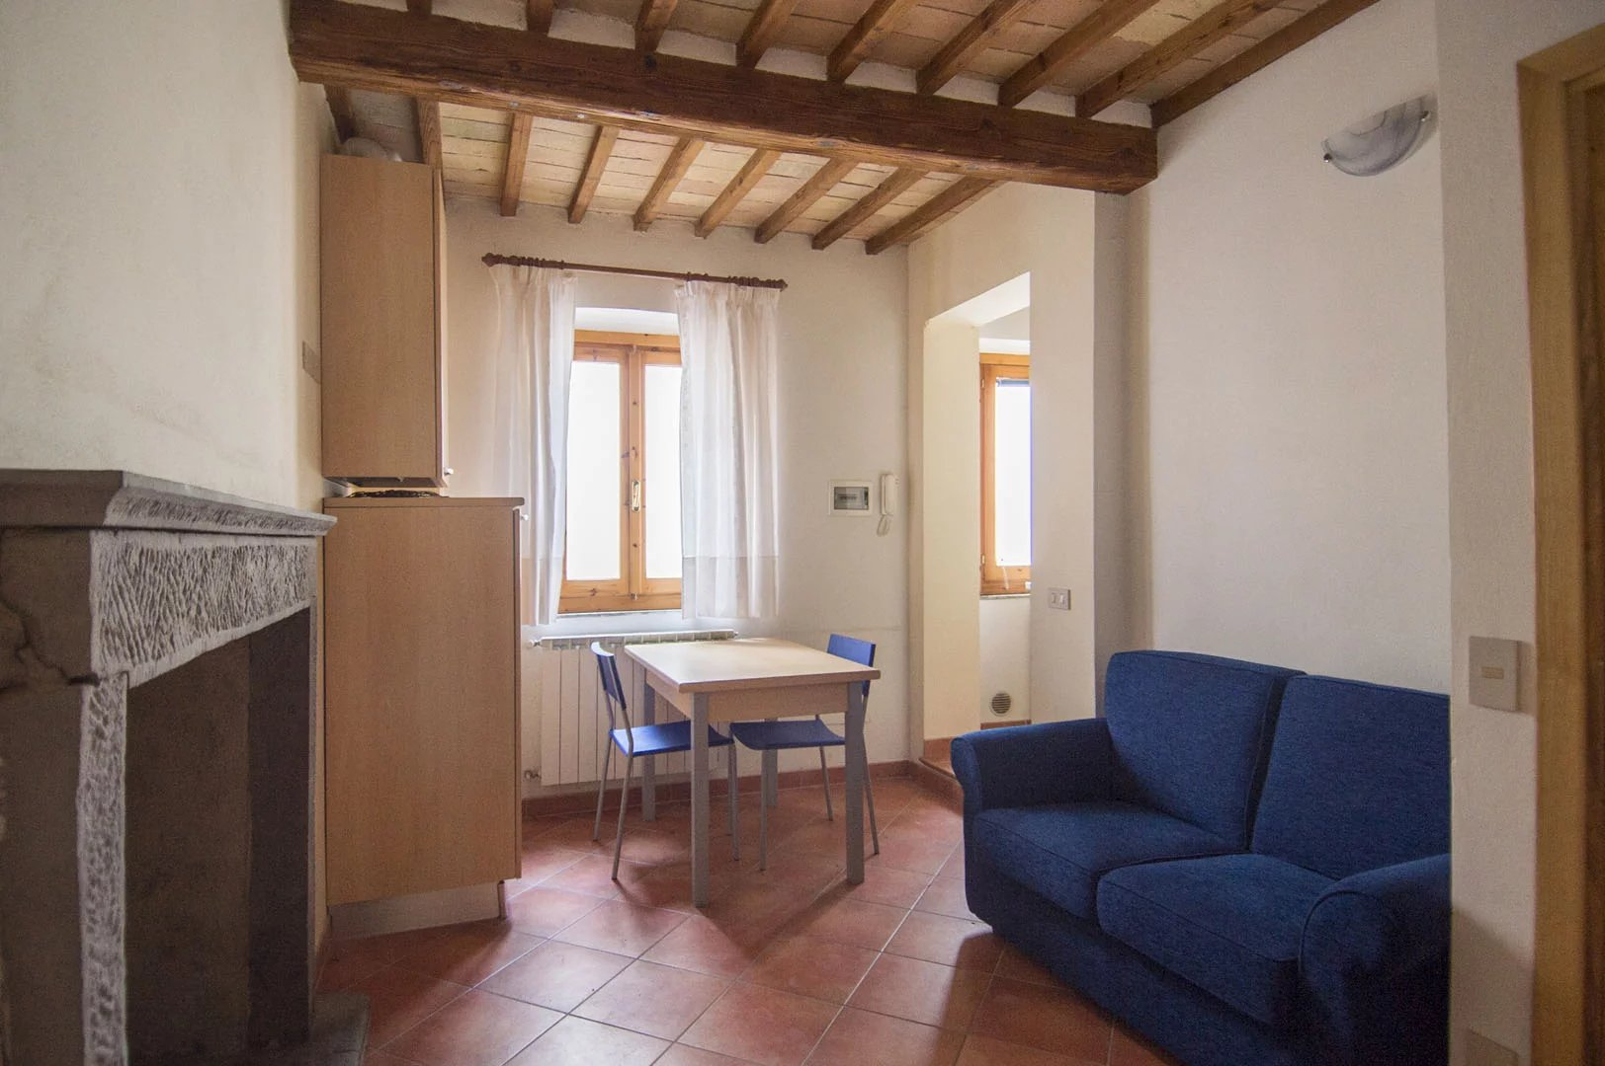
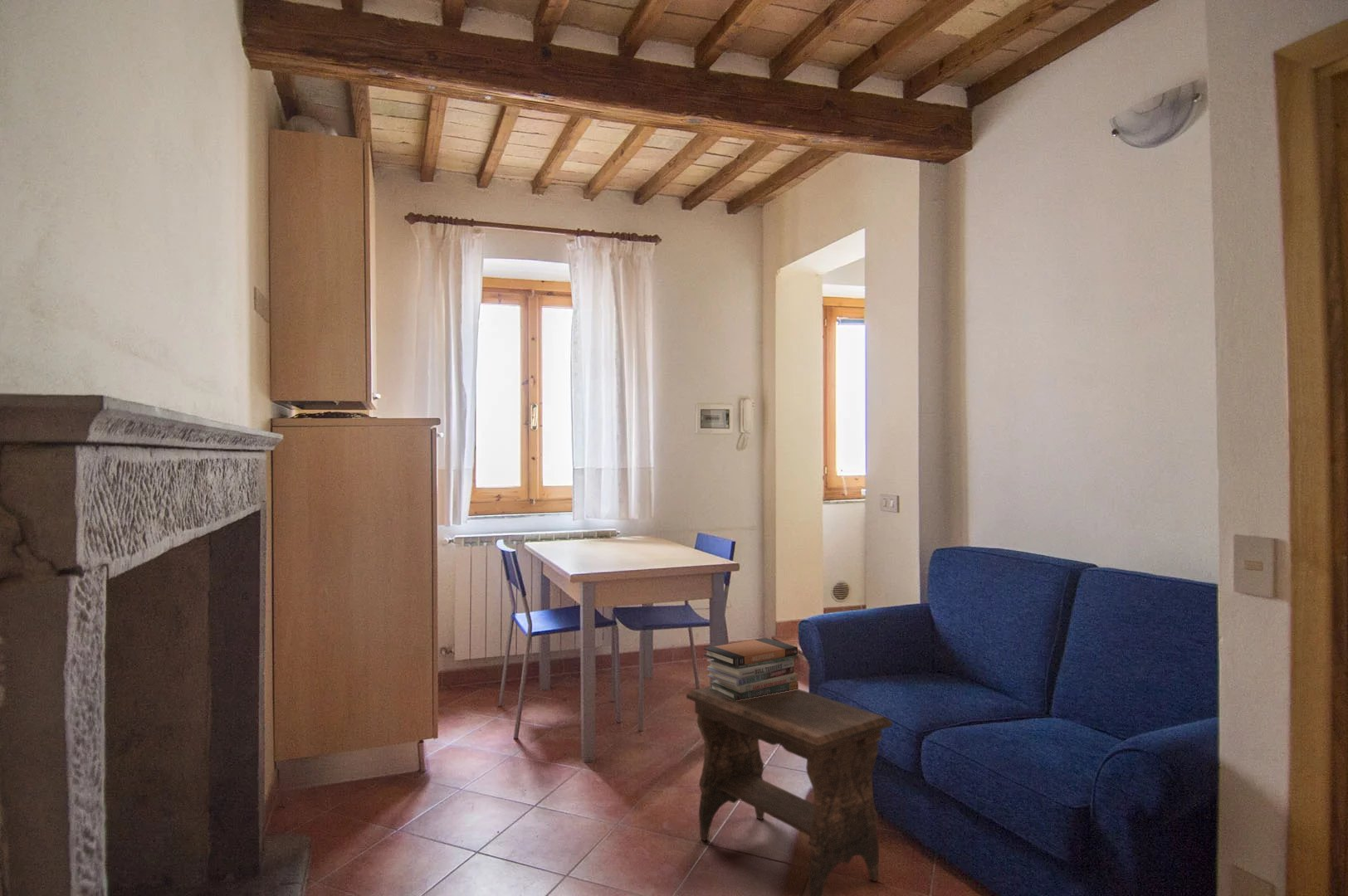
+ book stack (751, 667)
+ footstool (781, 788)
